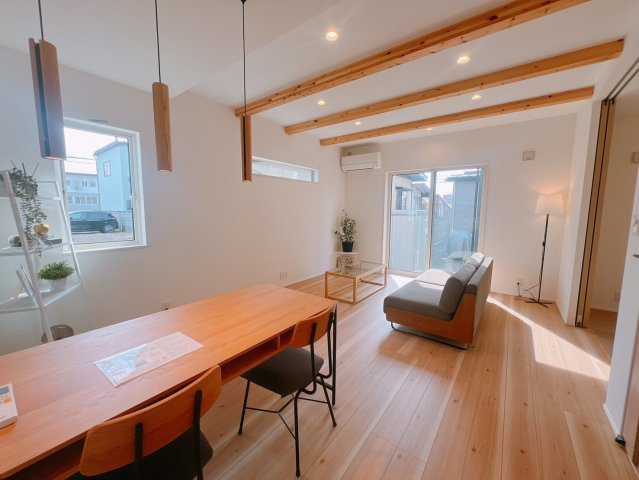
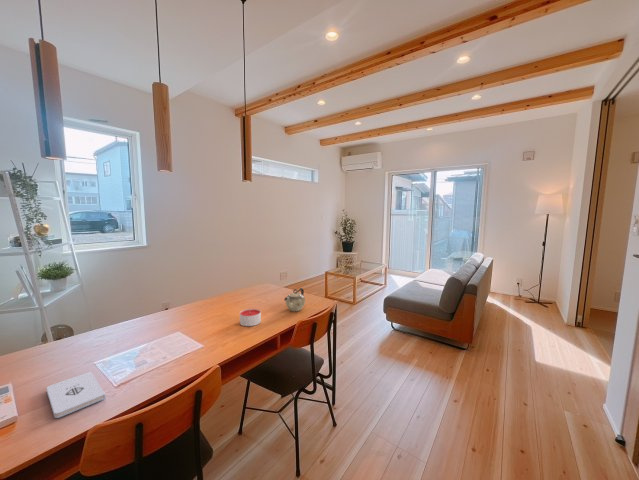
+ notepad (75, 392)
+ teapot (294, 299)
+ candle (250, 316)
